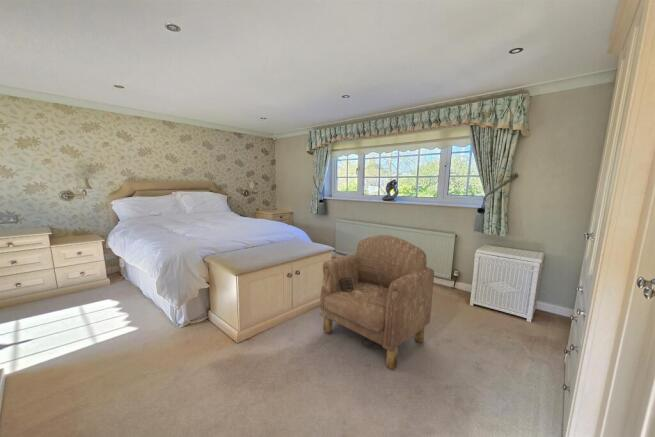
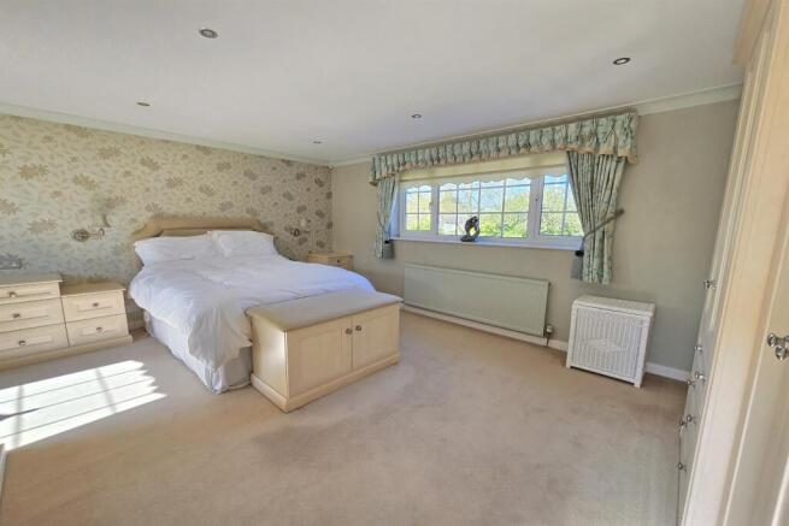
- armchair (372, 289)
